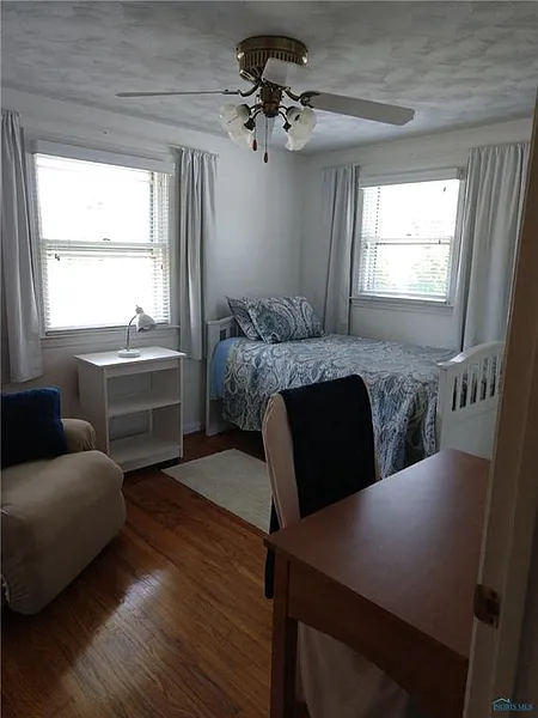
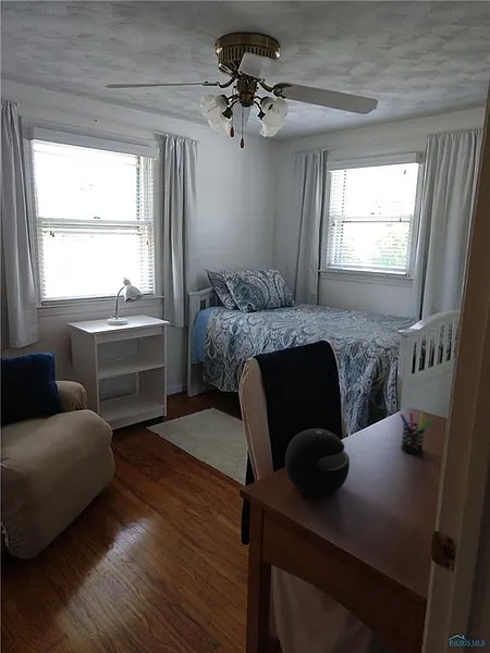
+ pen holder (415, 430)
+ speaker (317, 459)
